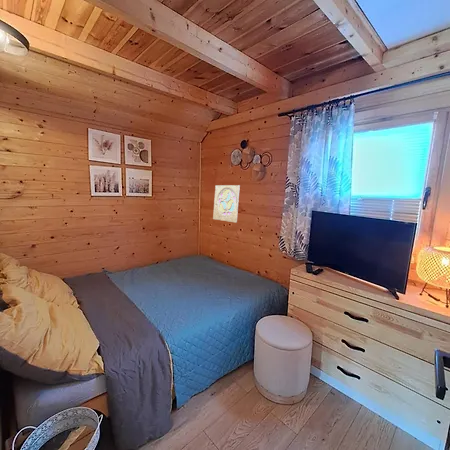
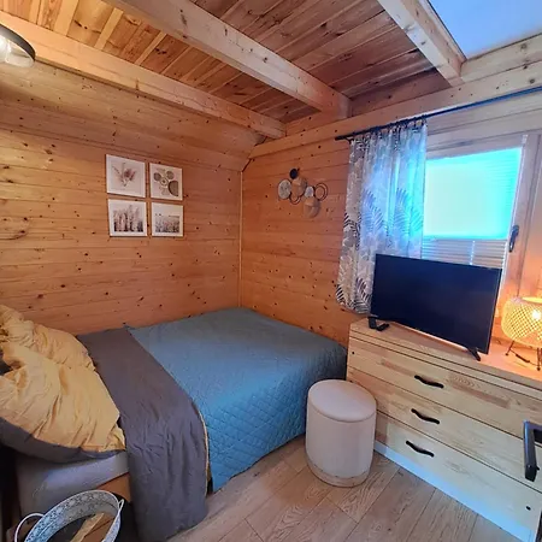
- wall ornament (226, 203)
